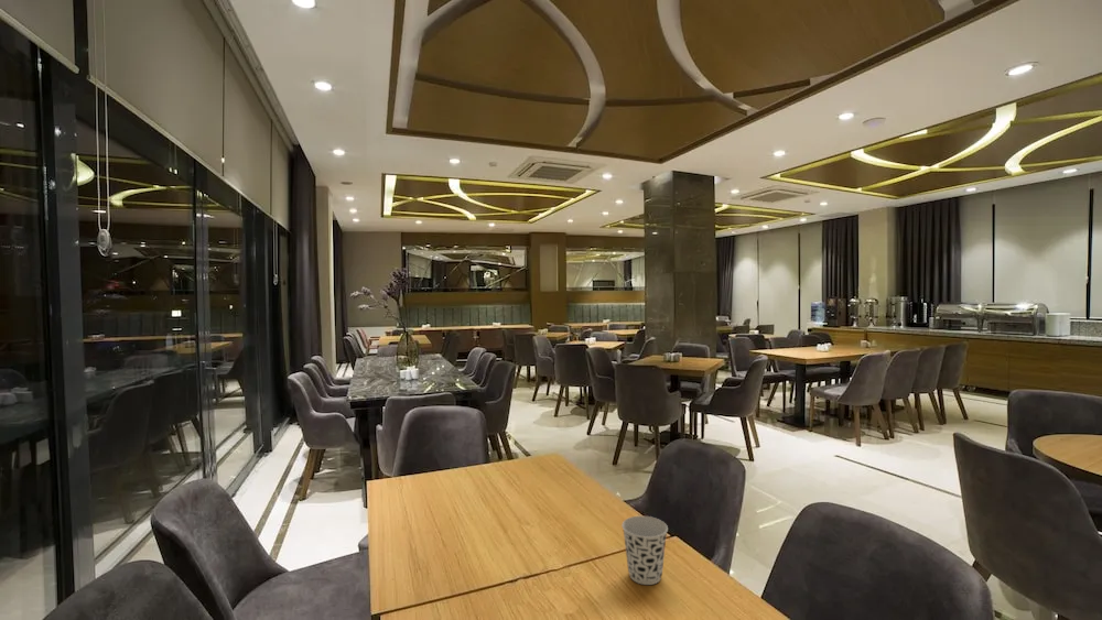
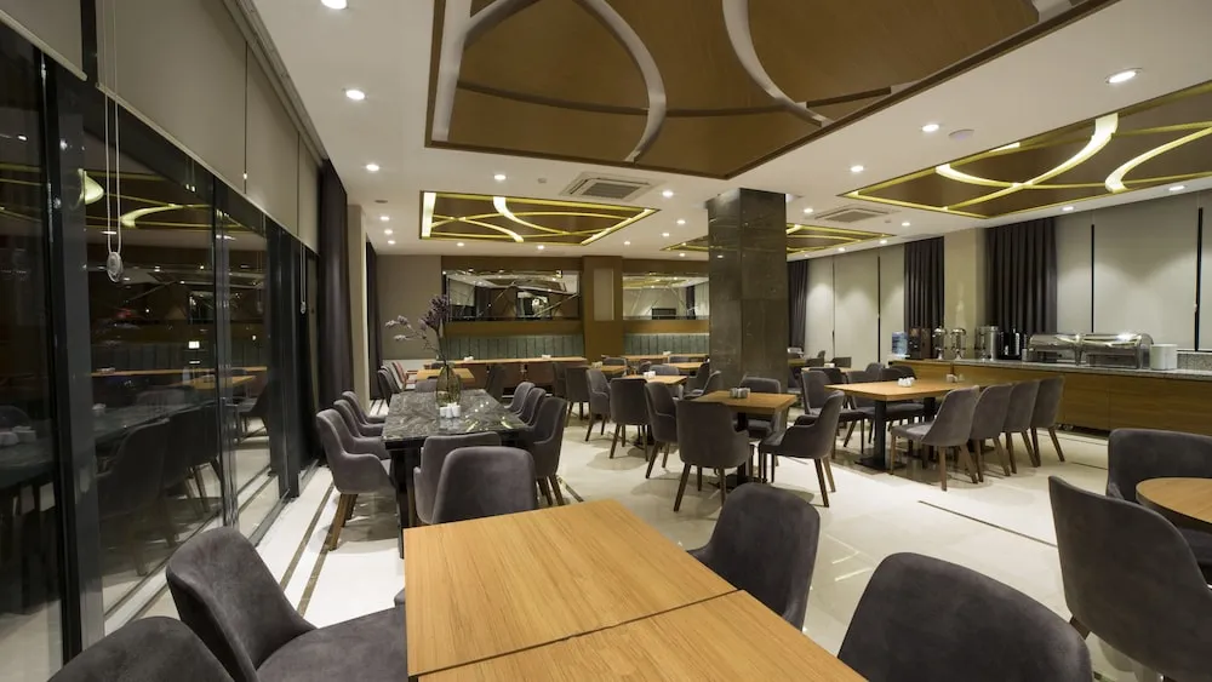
- cup (645, 551)
